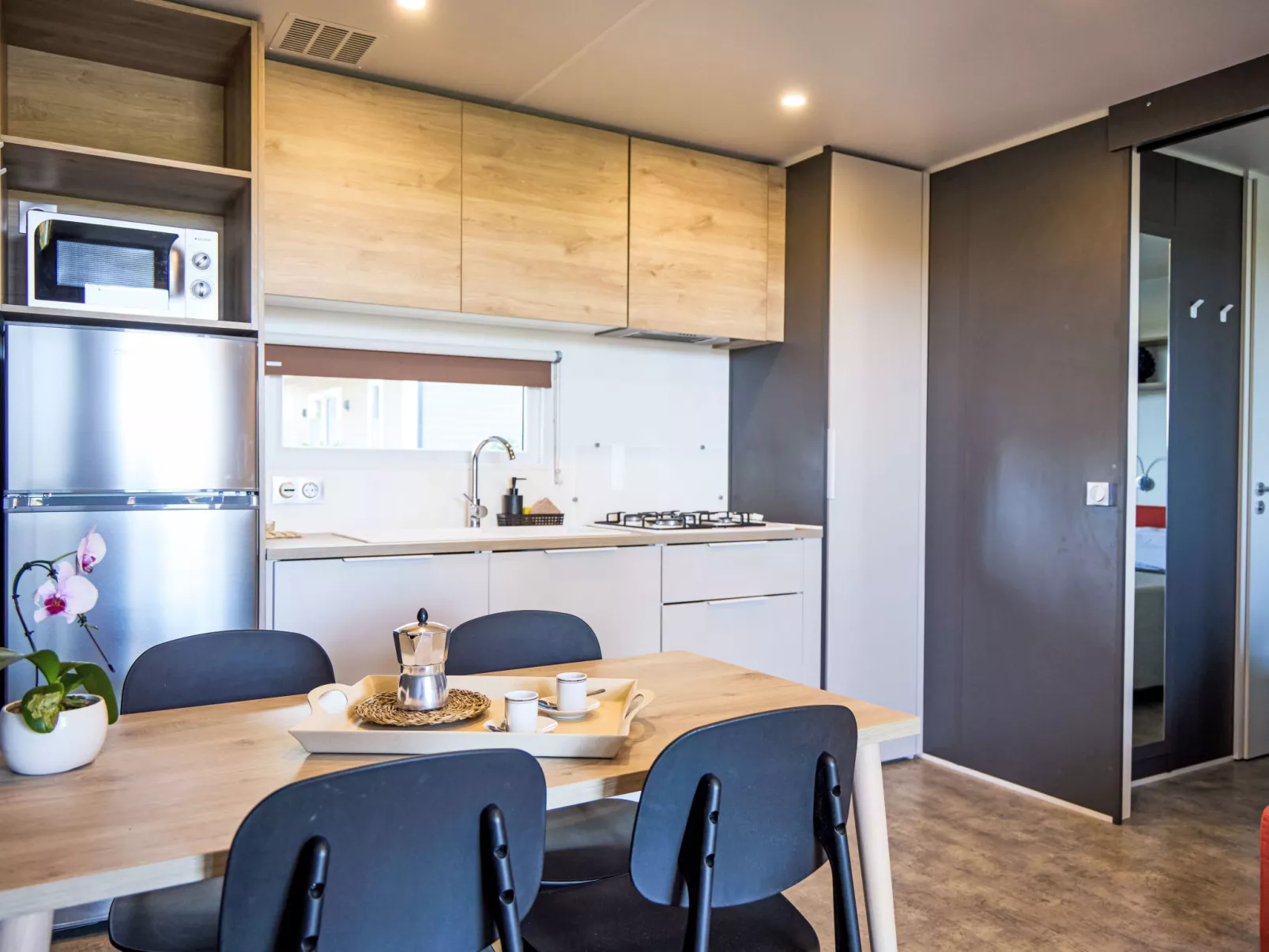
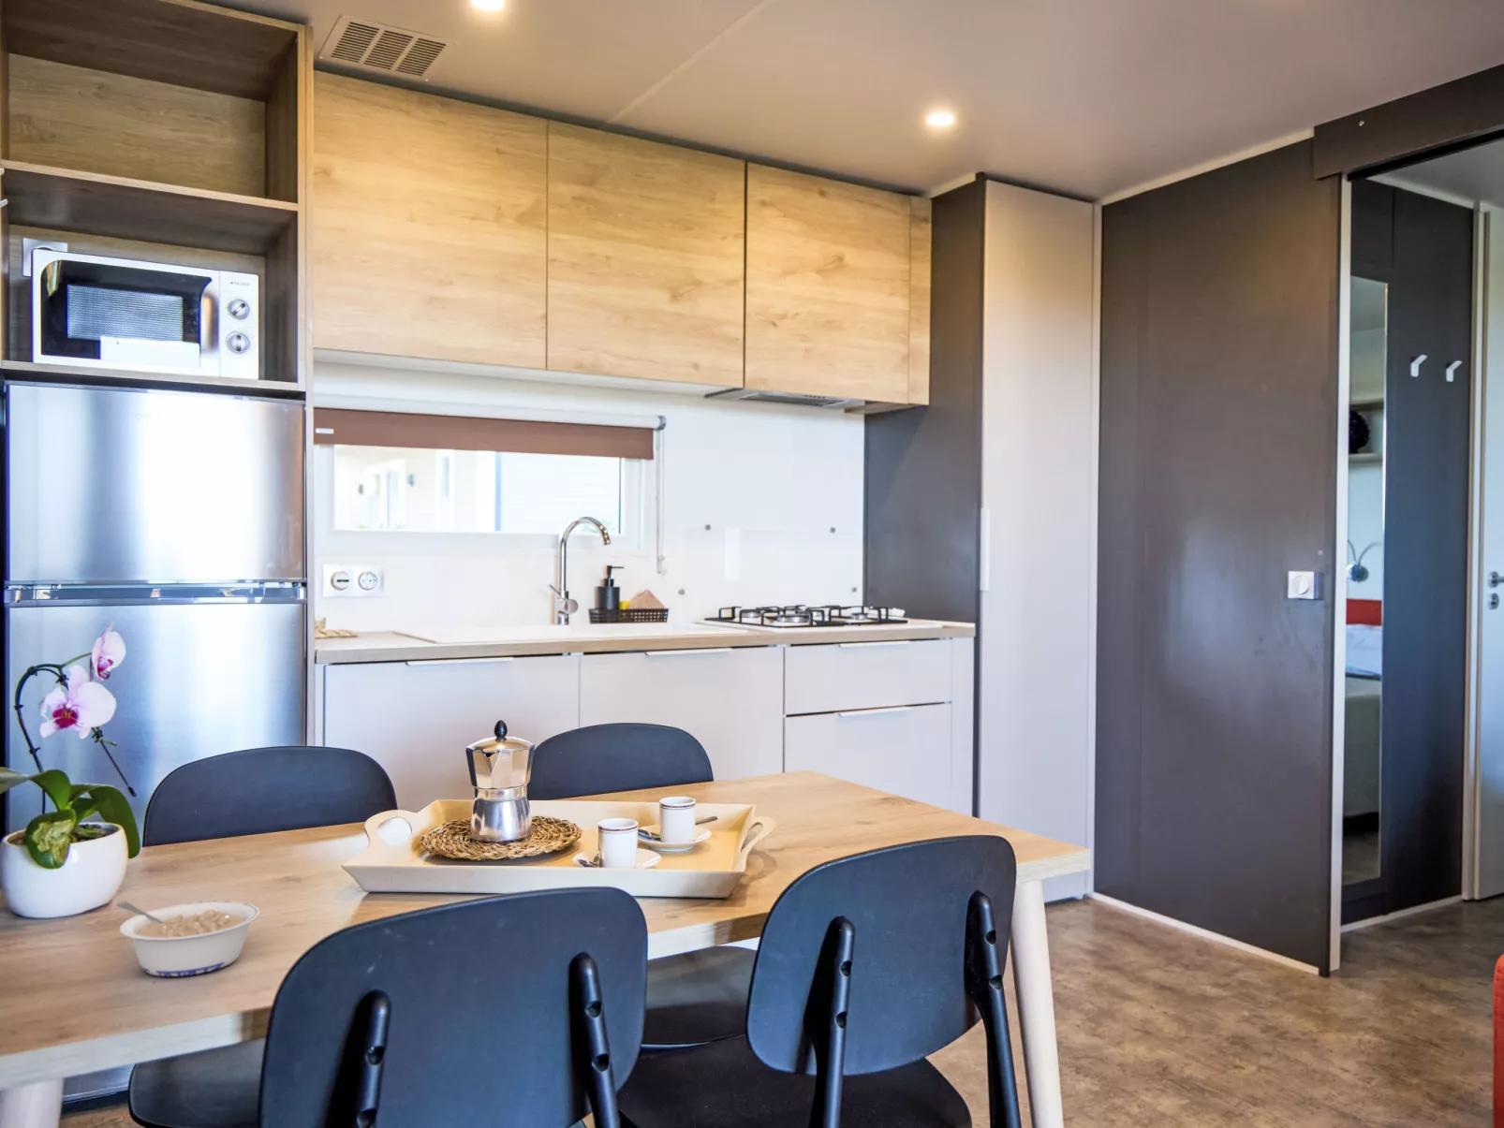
+ legume (185, 936)
